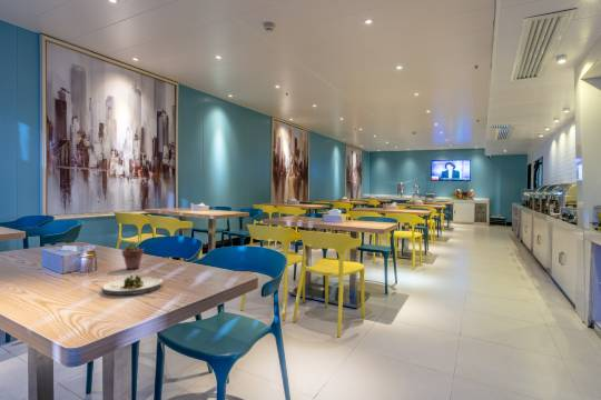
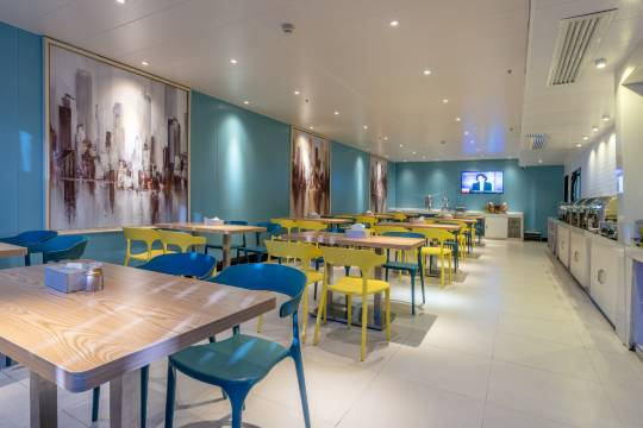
- potted succulent (132, 254)
- salad plate (132, 281)
